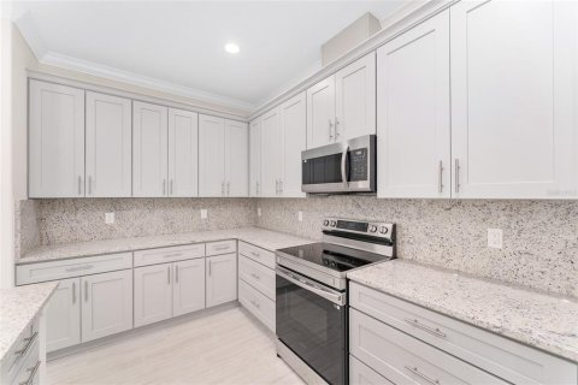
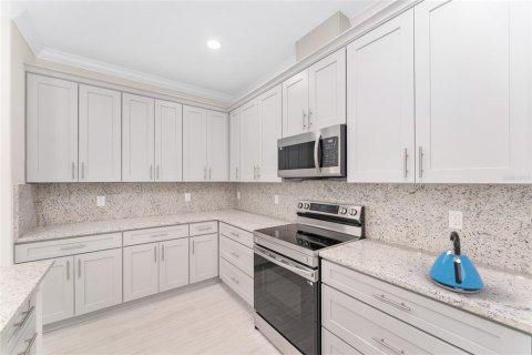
+ kettle (454, 257)
